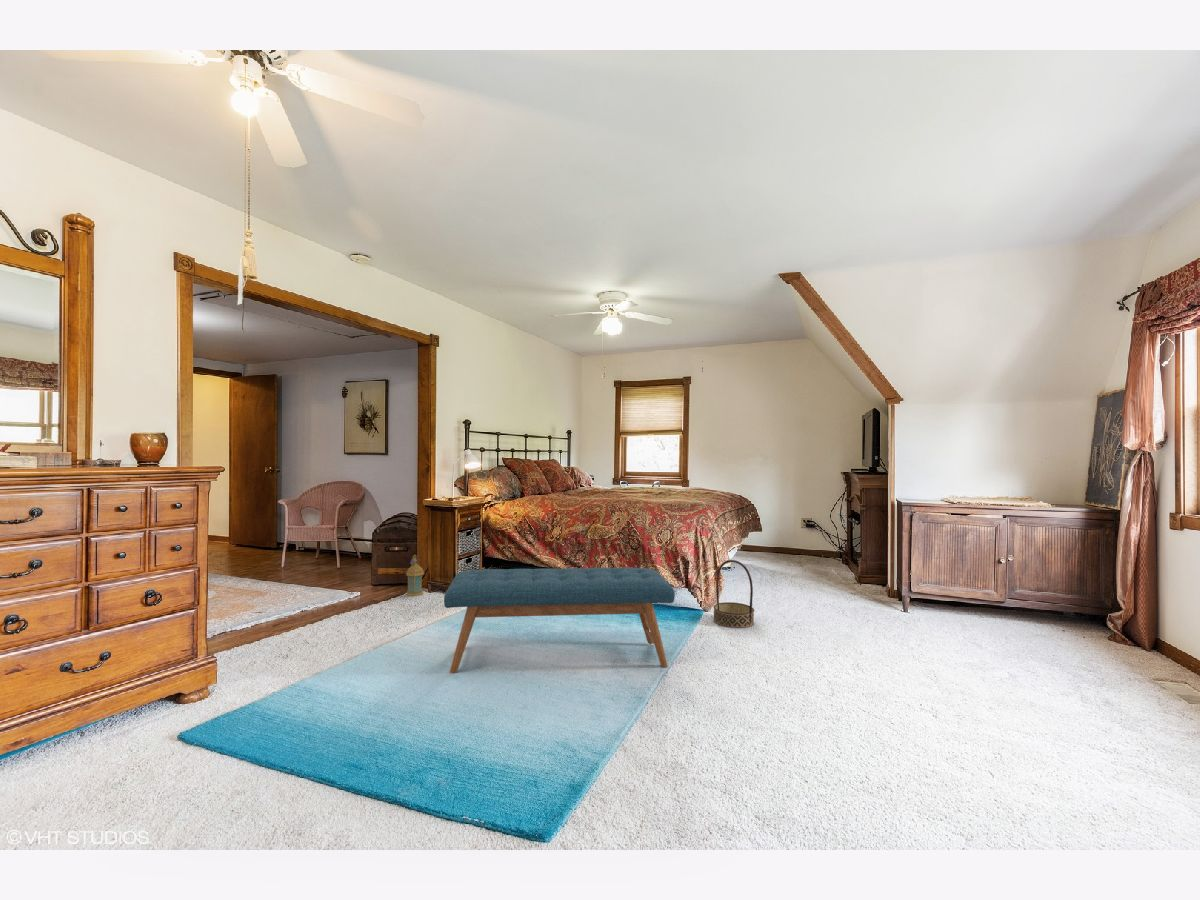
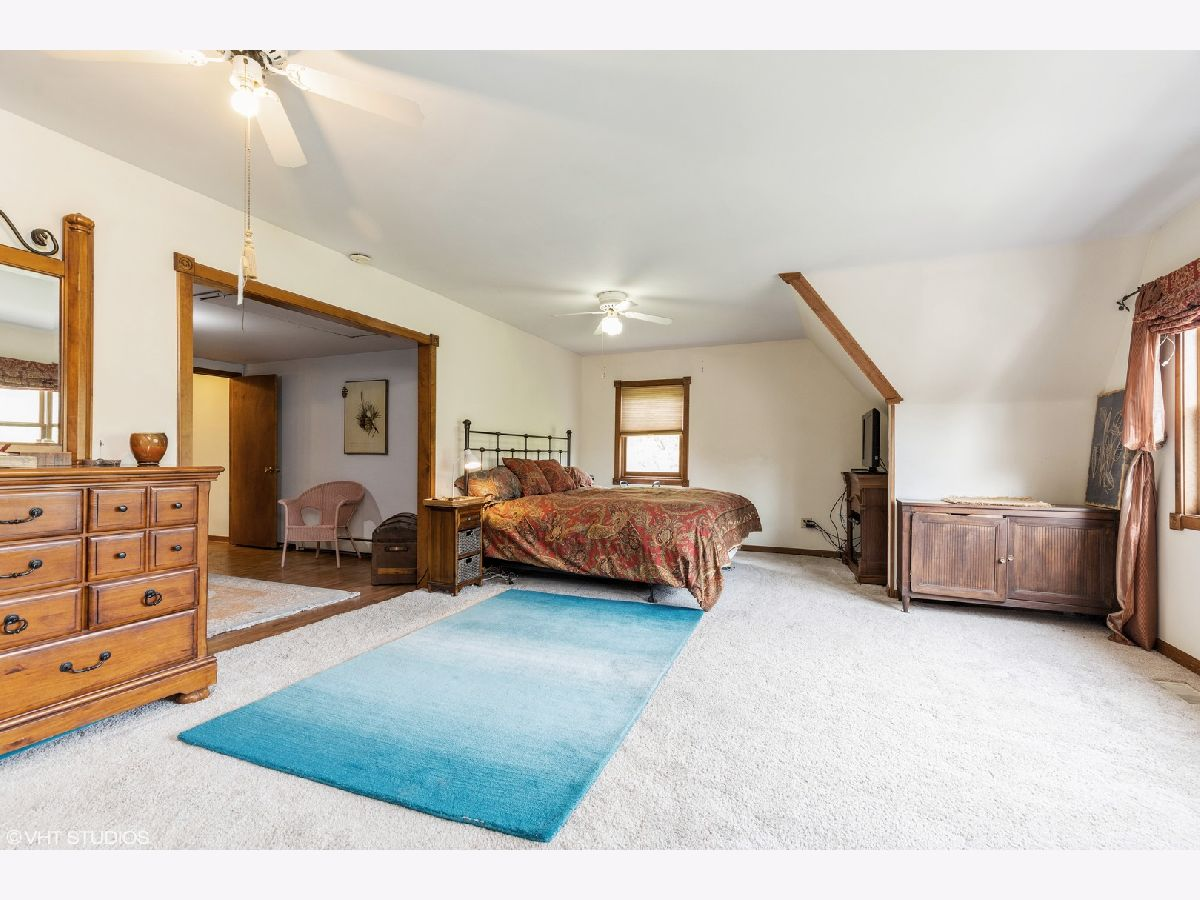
- bench (560, 614)
- lantern (416, 574)
- basket (732, 602)
